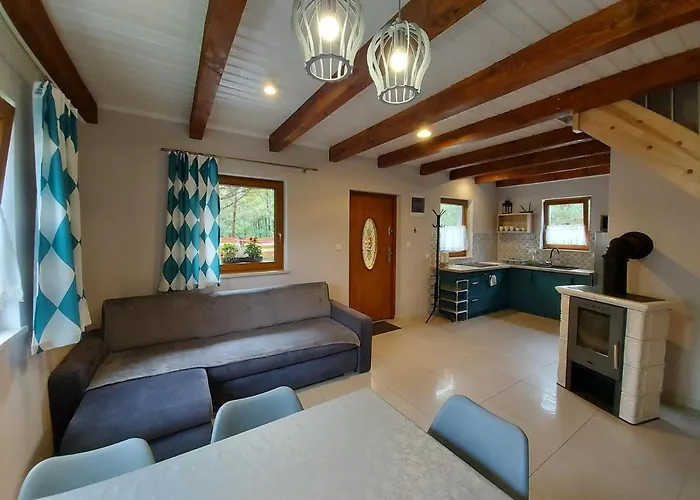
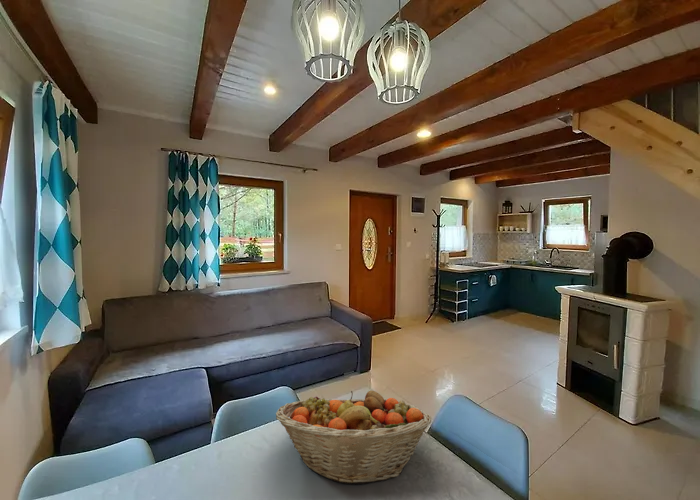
+ fruit basket (352, 424)
